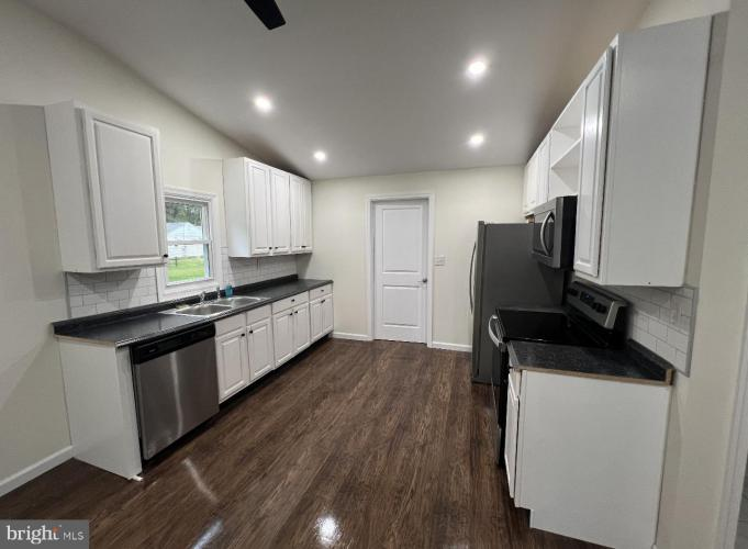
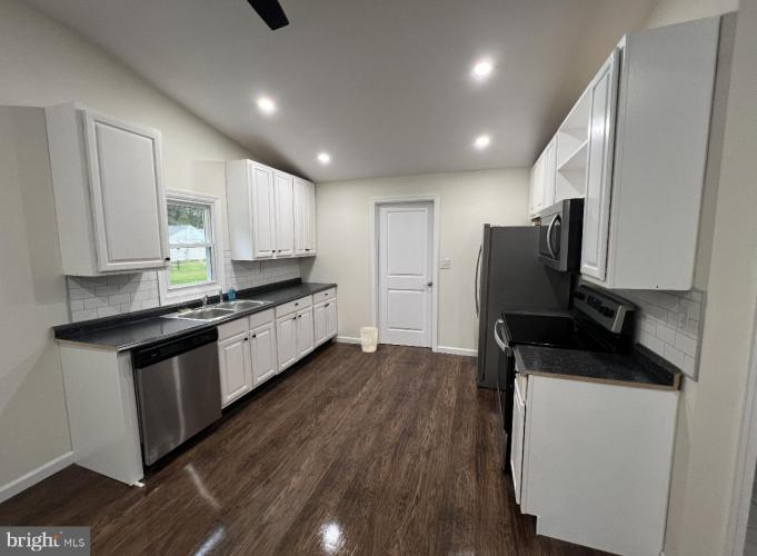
+ wastebasket (368, 339)
